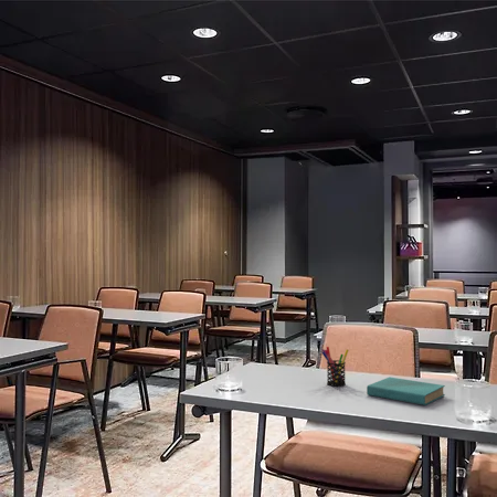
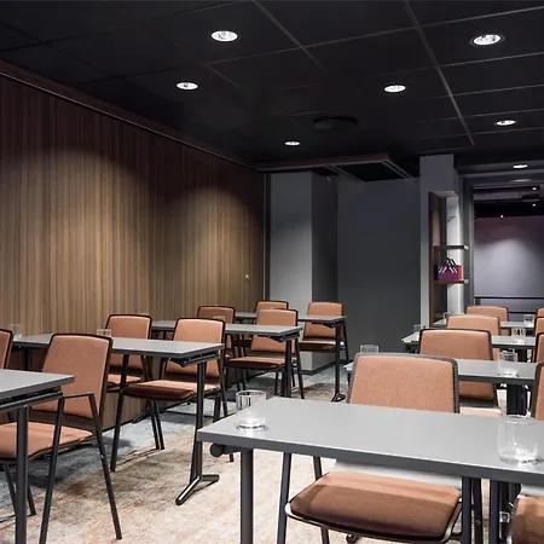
- book (405, 390)
- pen holder (336, 364)
